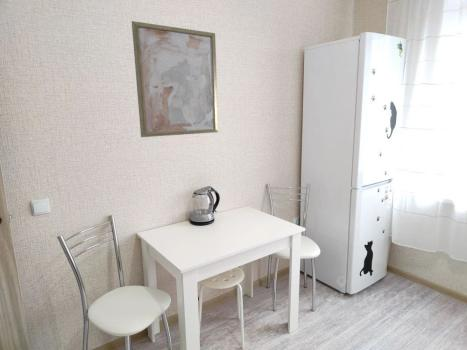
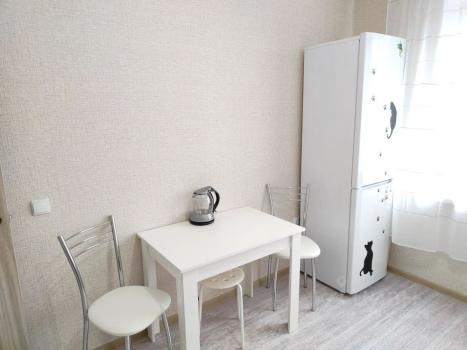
- wall art (179, 82)
